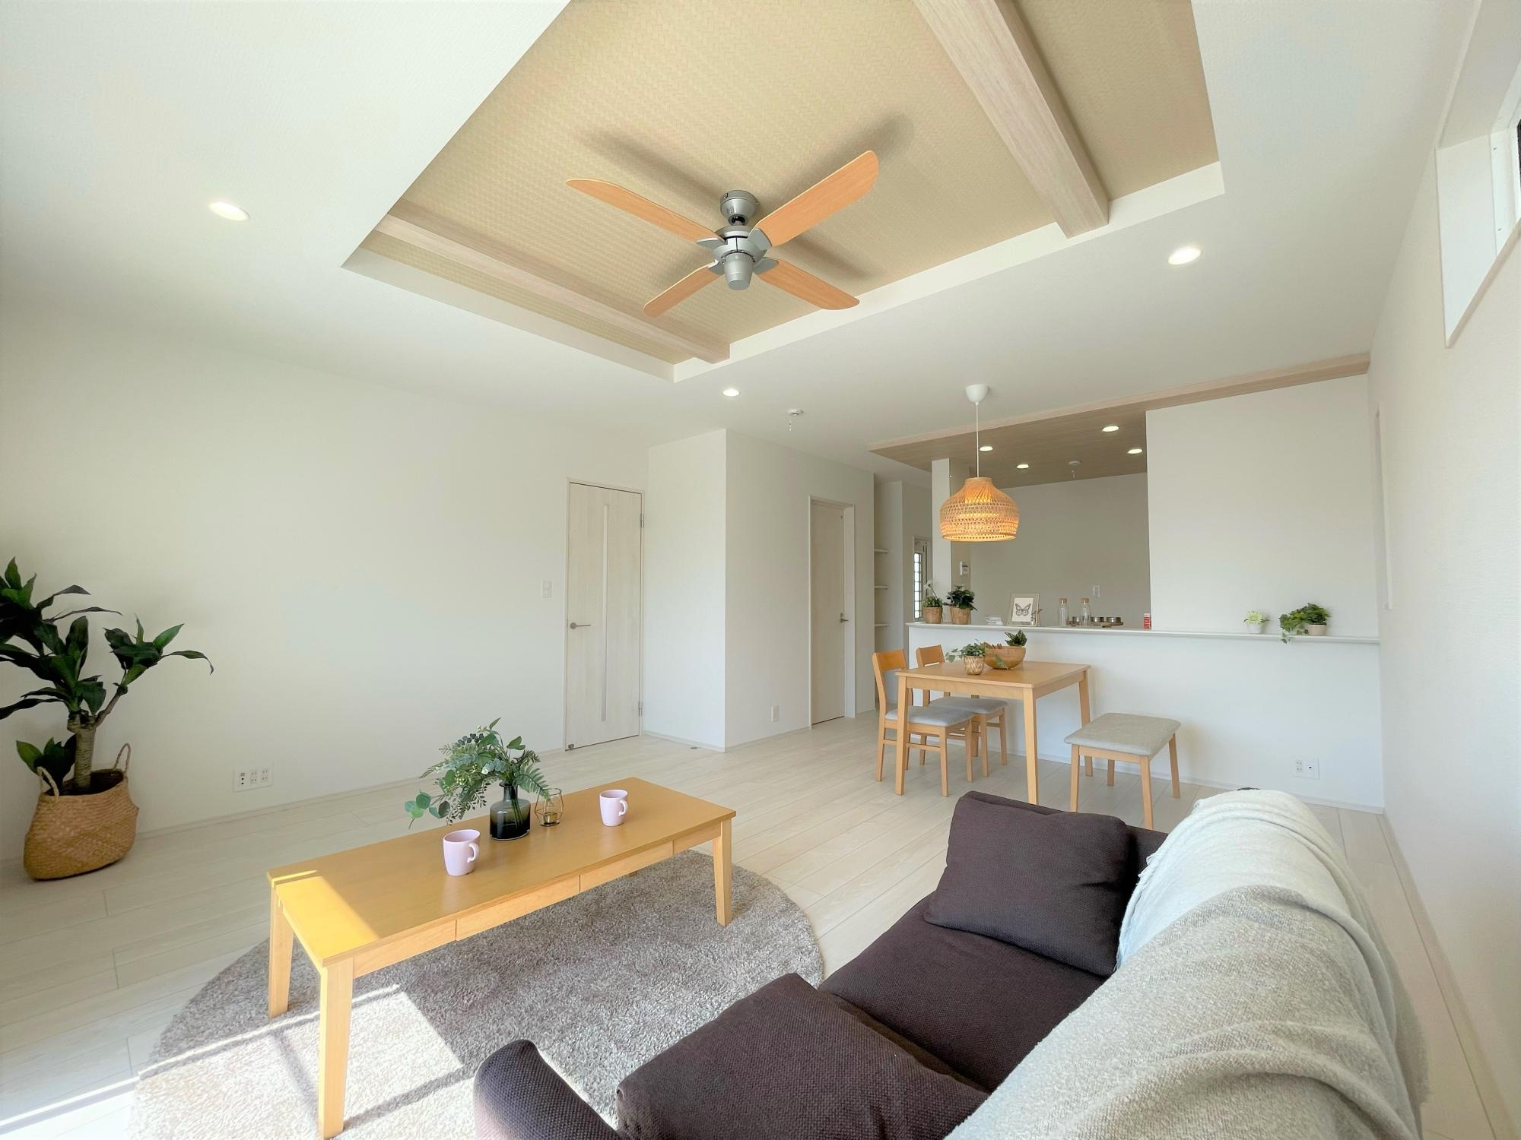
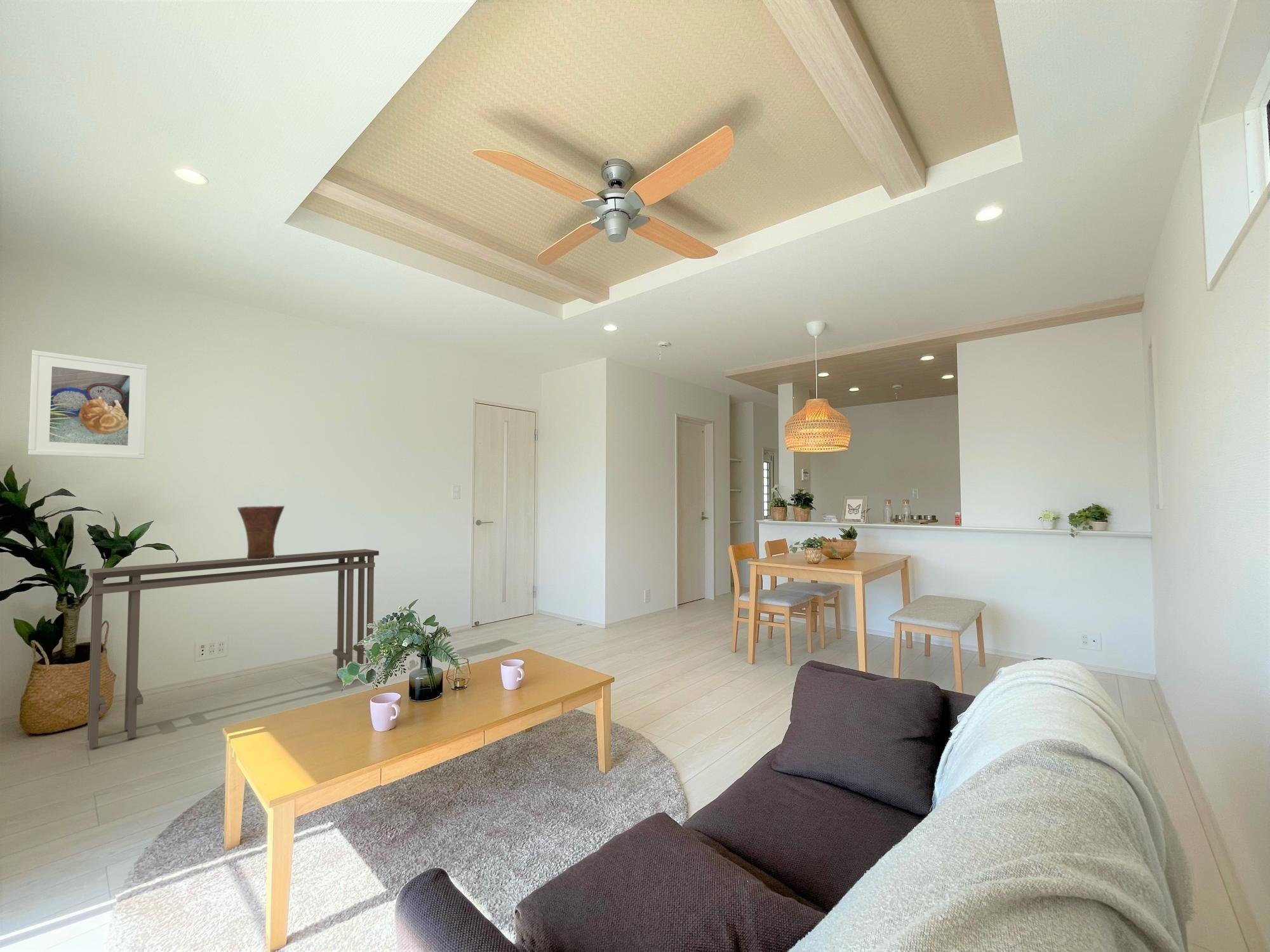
+ vase (260, 532)
+ console table (244, 579)
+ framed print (91, 407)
